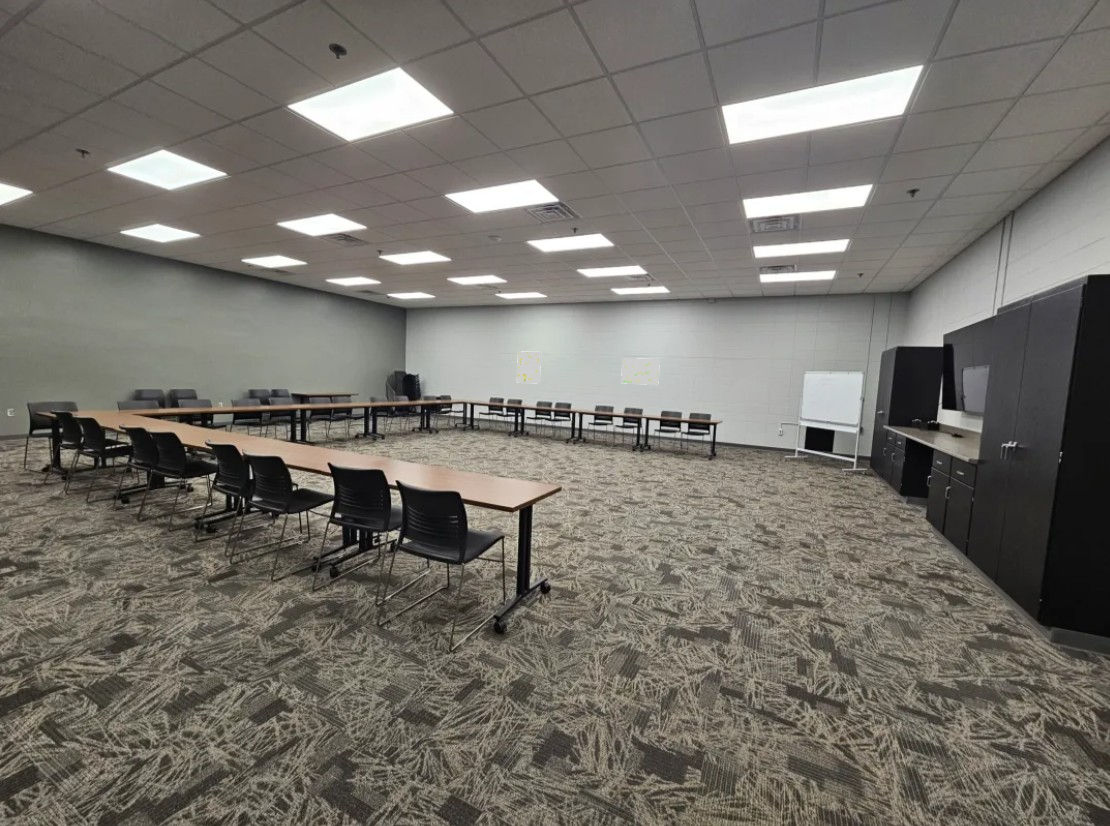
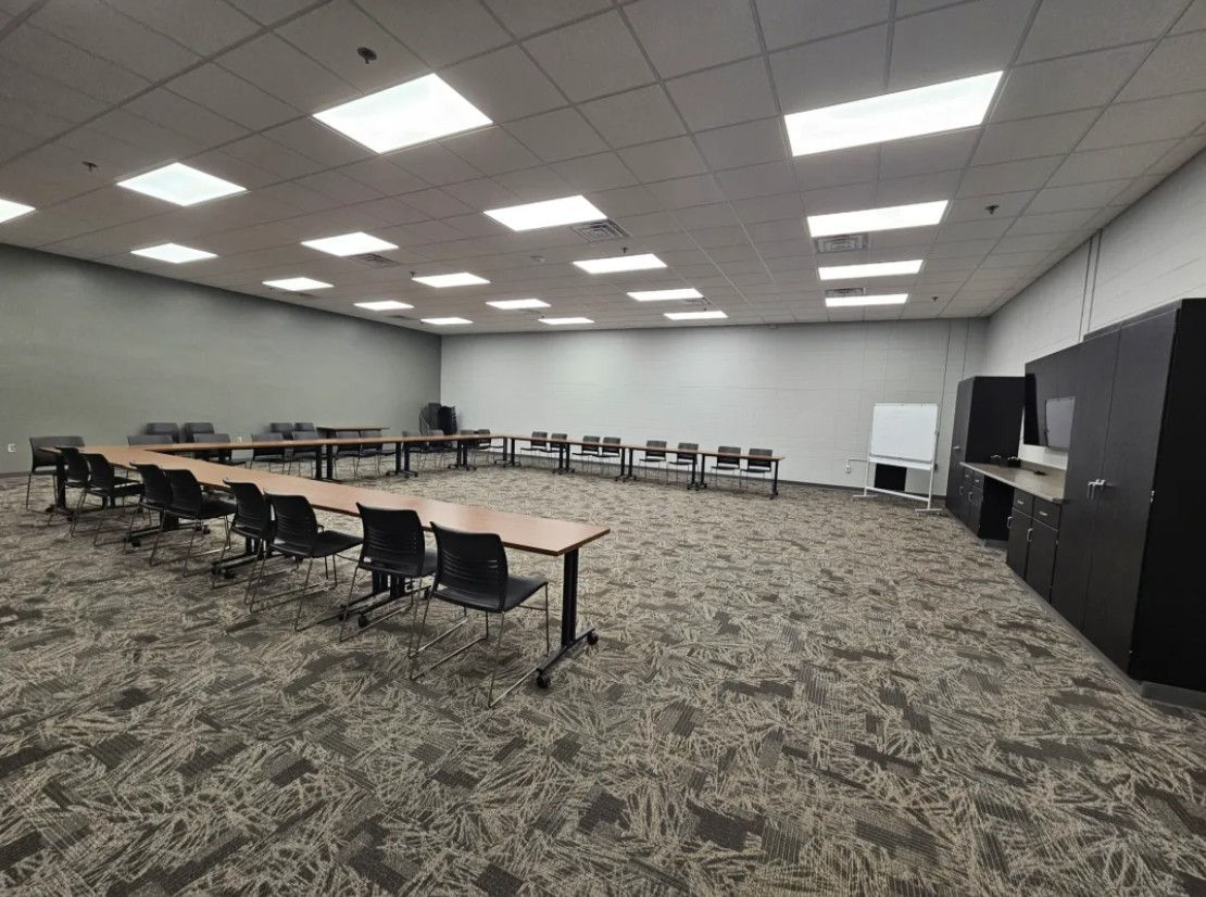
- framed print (640, 371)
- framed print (528, 367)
